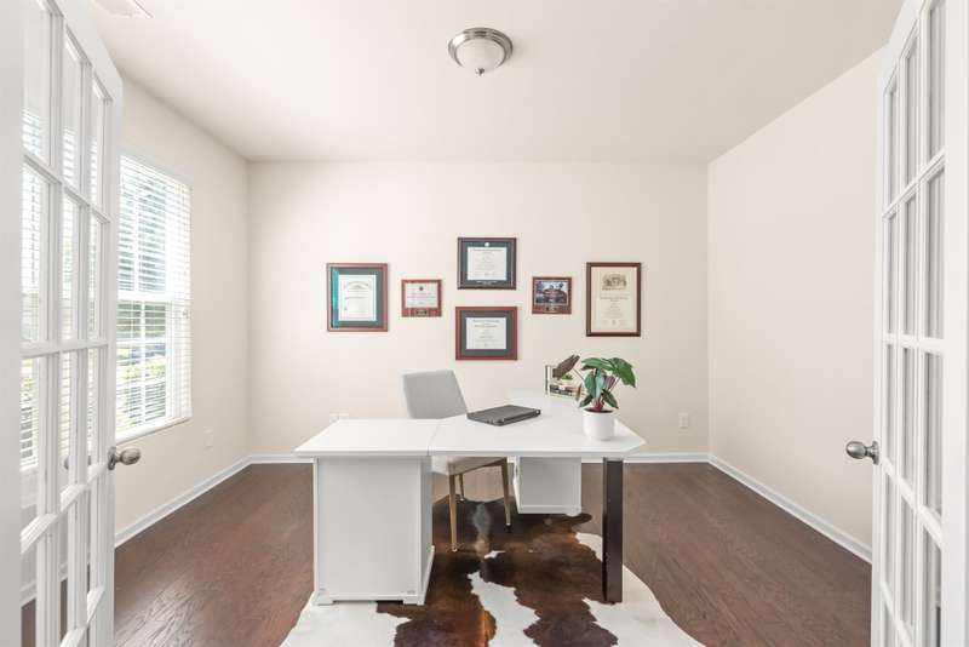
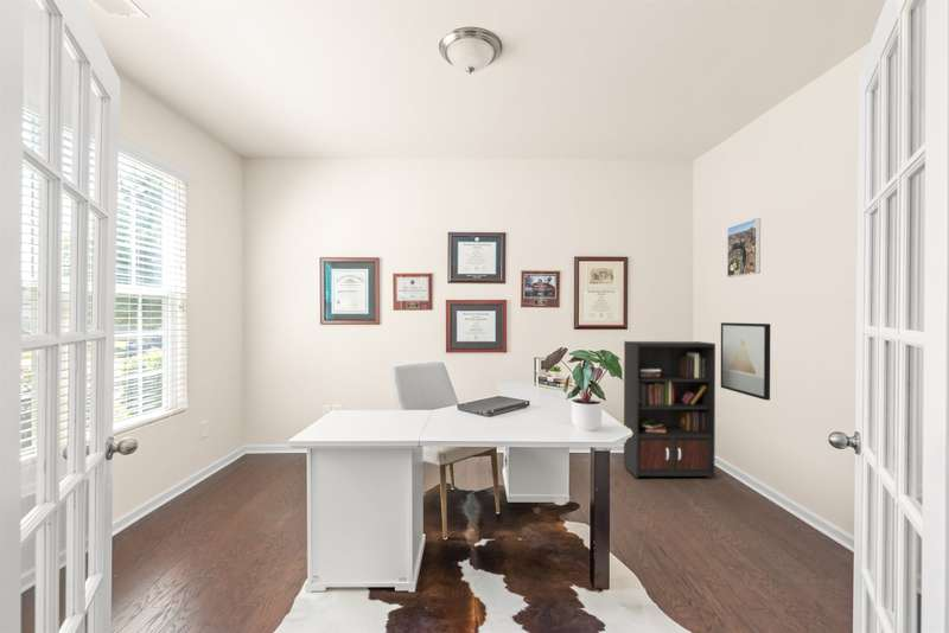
+ wall art (743, 358)
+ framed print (743, 249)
+ bookcase (673, 404)
